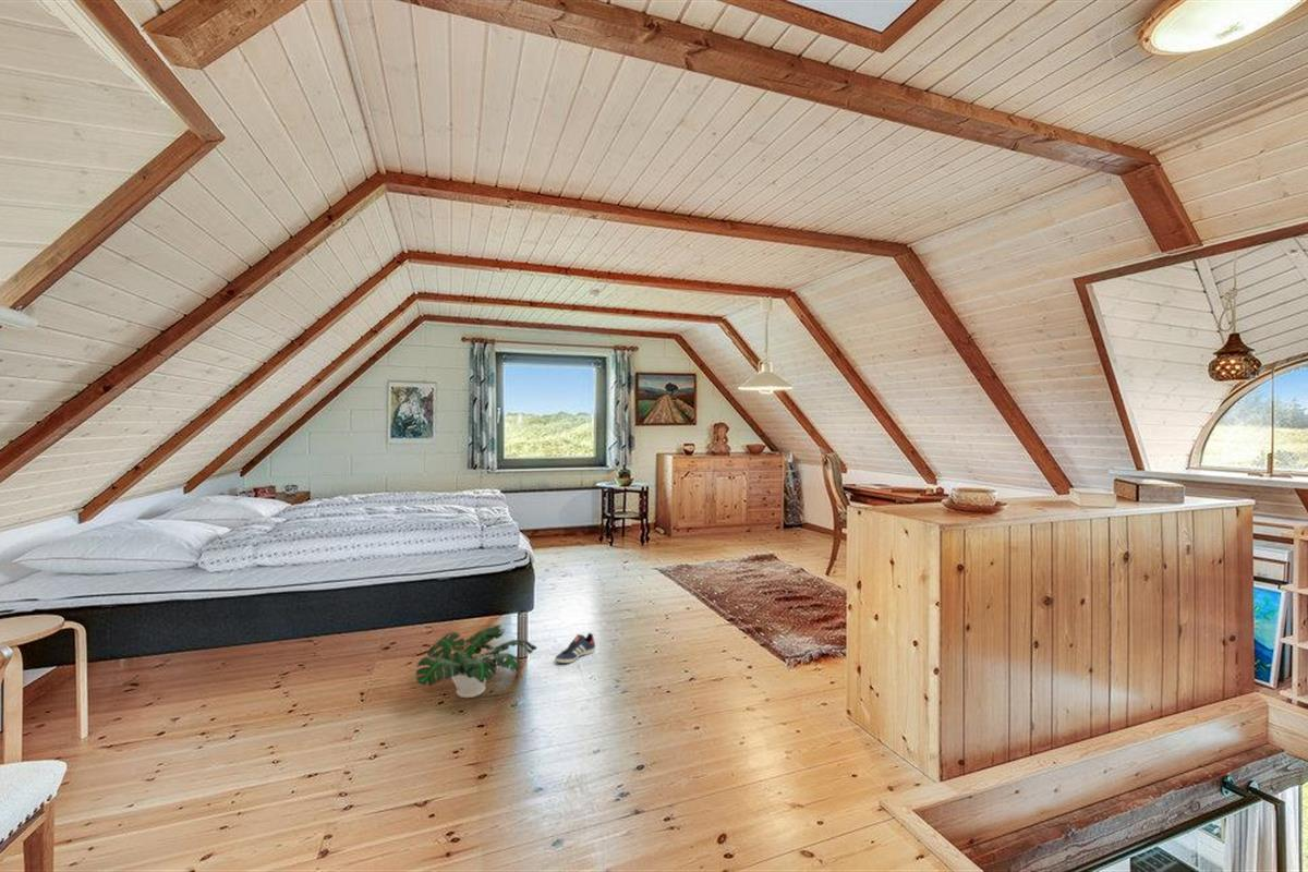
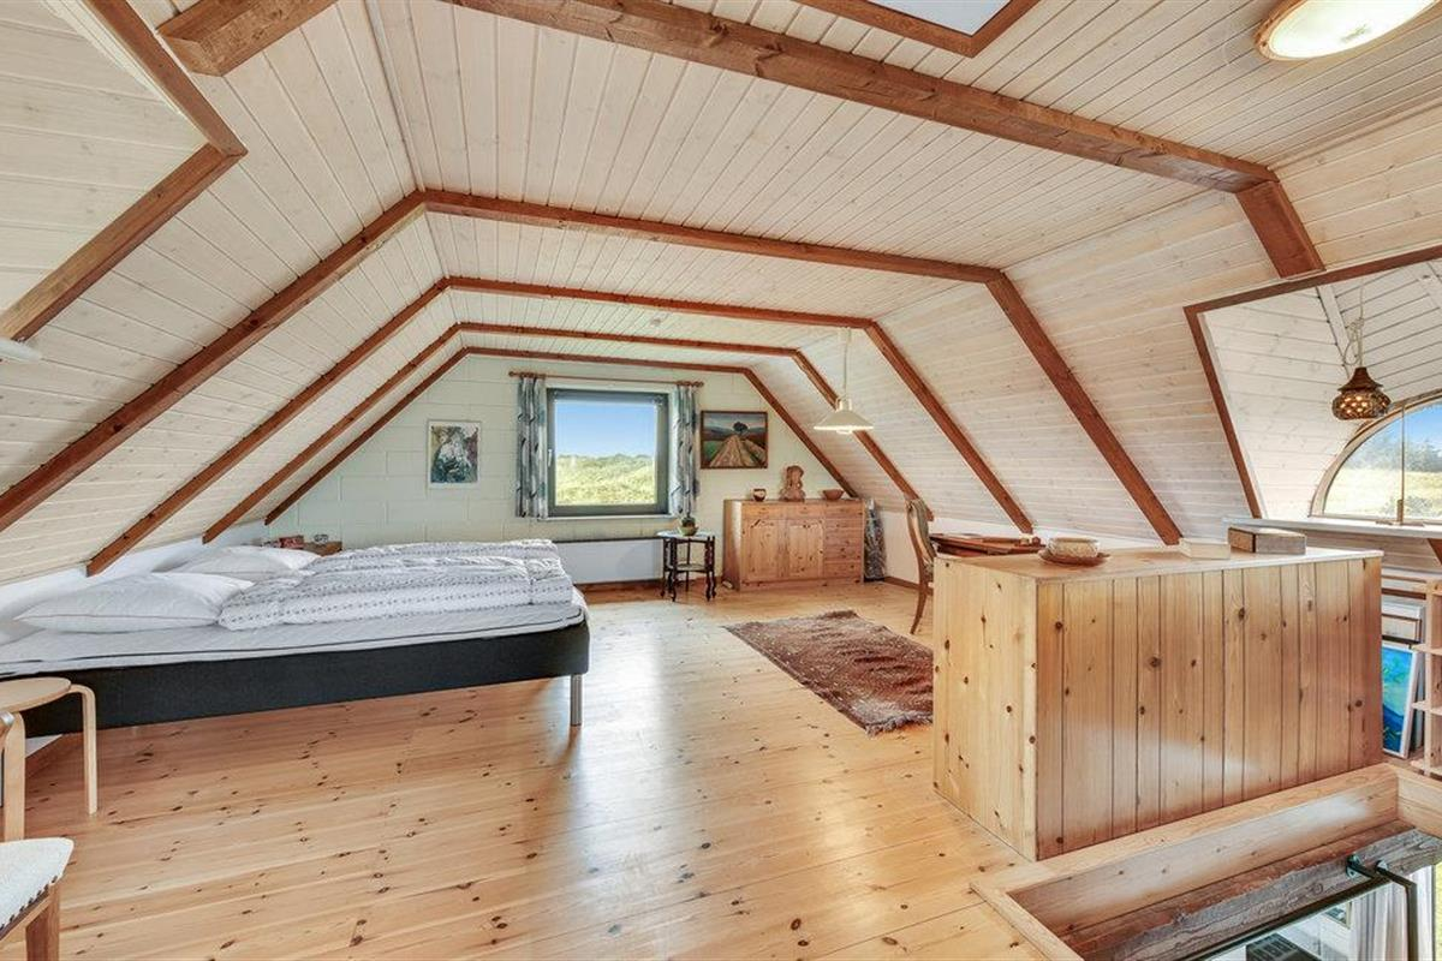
- sneaker (574, 646)
- potted plant (470, 670)
